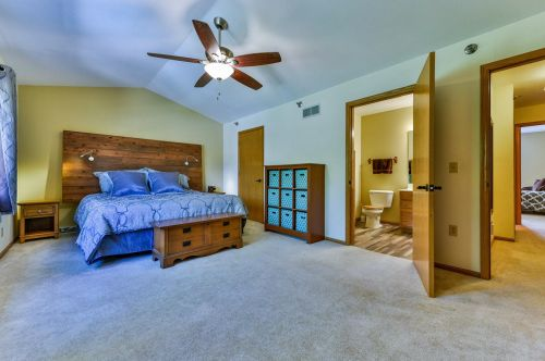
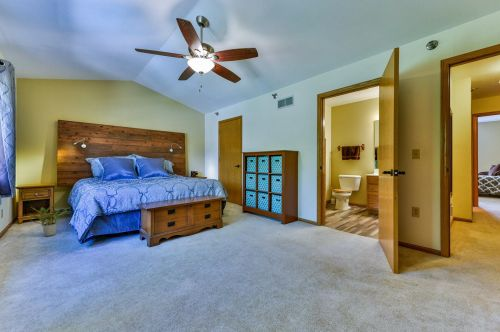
+ potted plant (46, 219)
